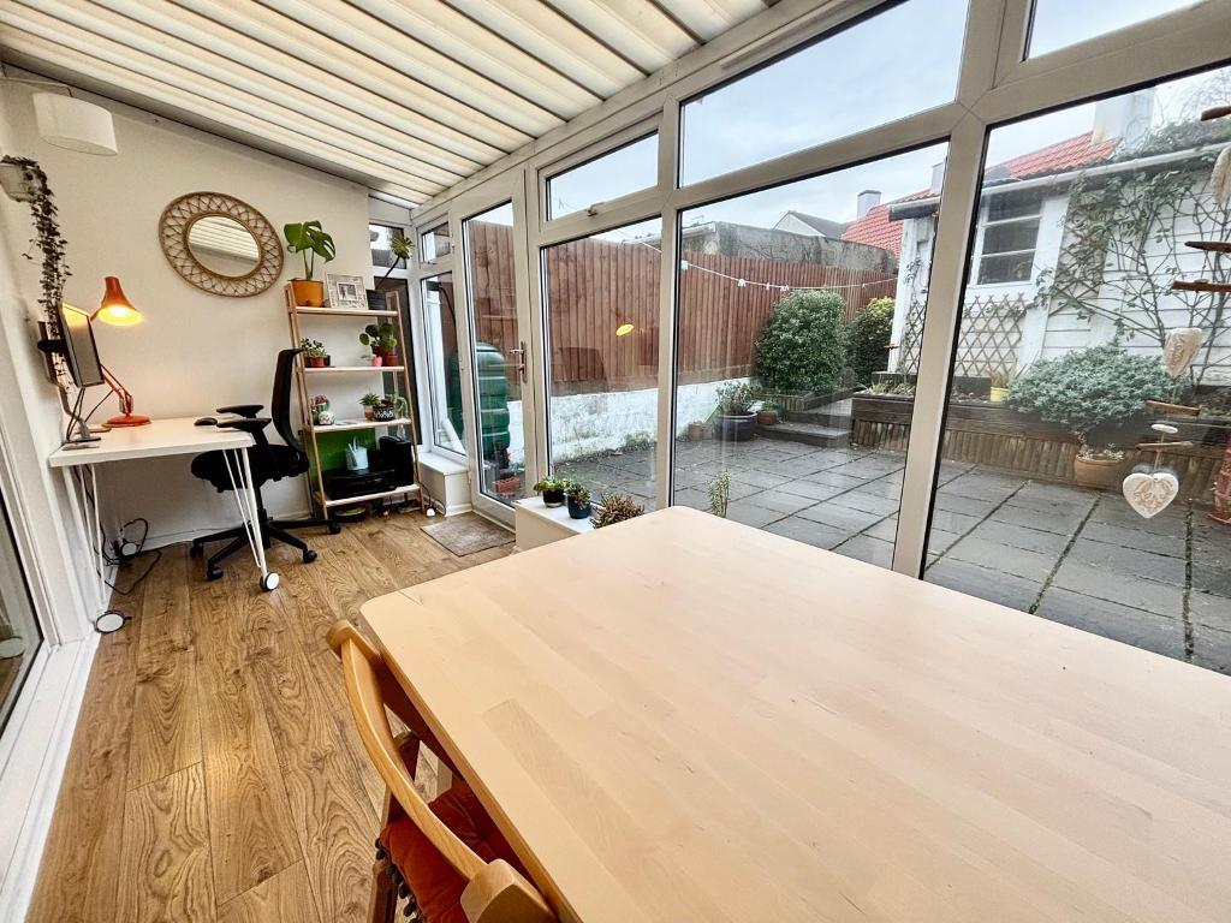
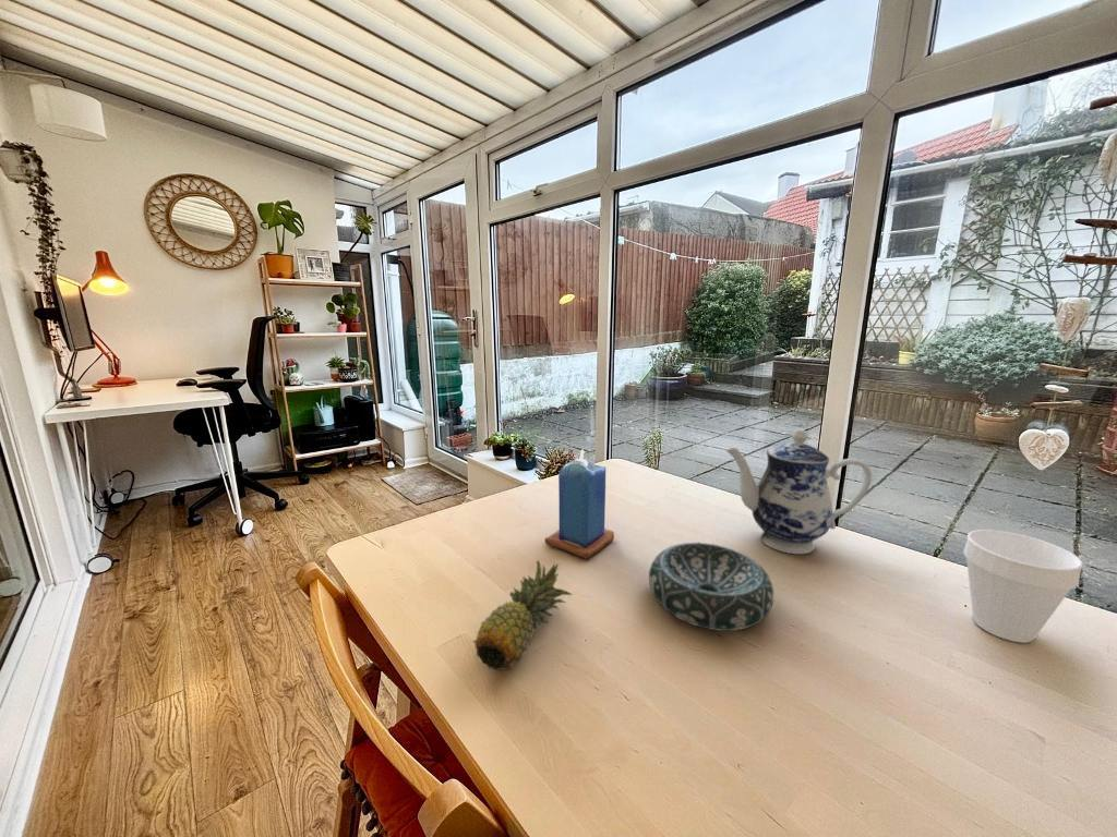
+ fruit (528, 610)
+ teapot (793, 487)
+ cup (1011, 587)
+ candle (579, 498)
+ decorative bowl (708, 582)
